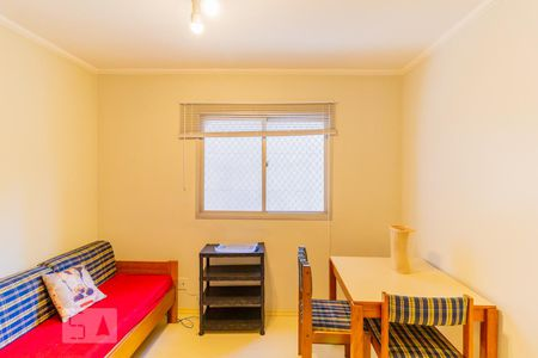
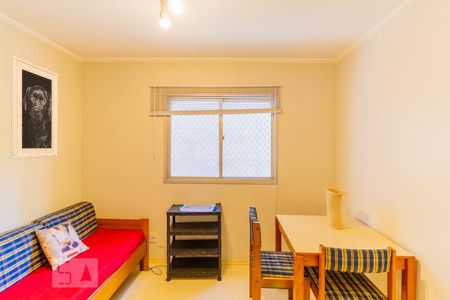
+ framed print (37, 111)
